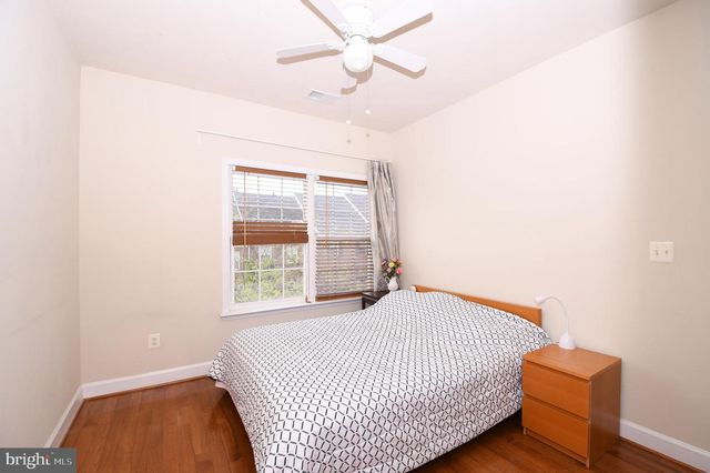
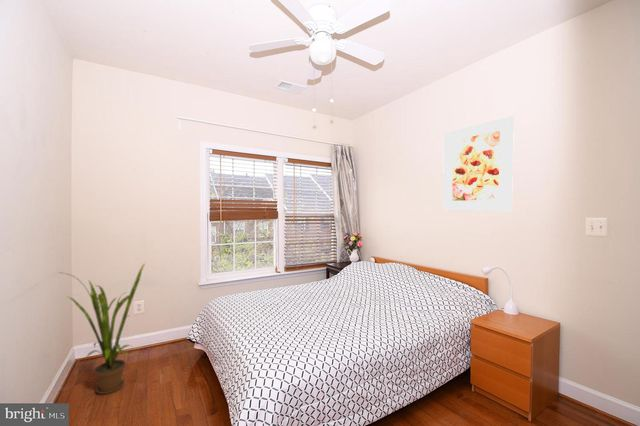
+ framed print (474, 168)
+ house plant (102, 330)
